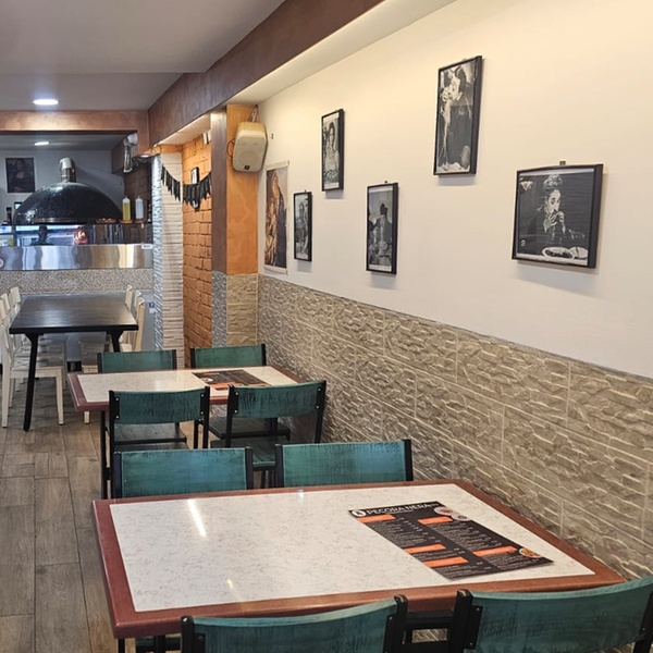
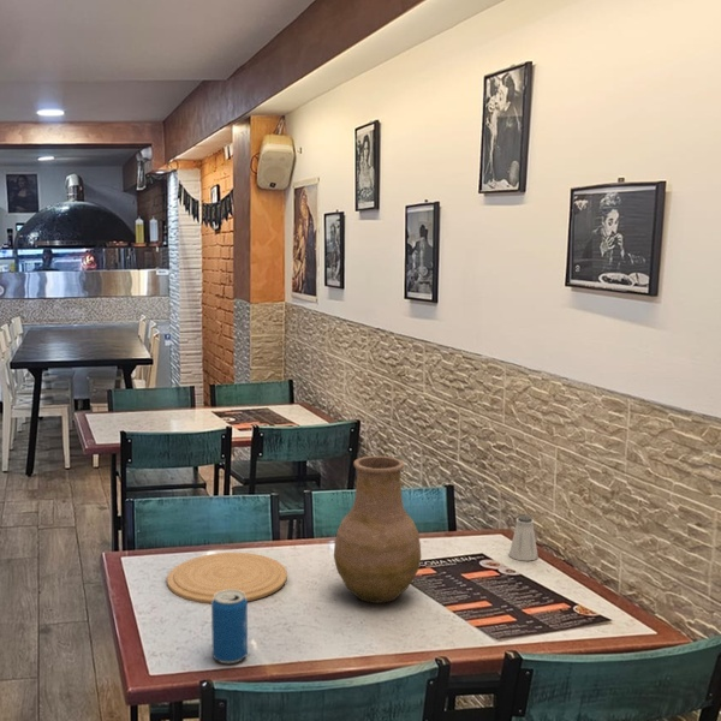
+ beverage can (230, 626)
+ vase (377, 529)
+ plate (227, 576)
+ saltshaker (524, 536)
